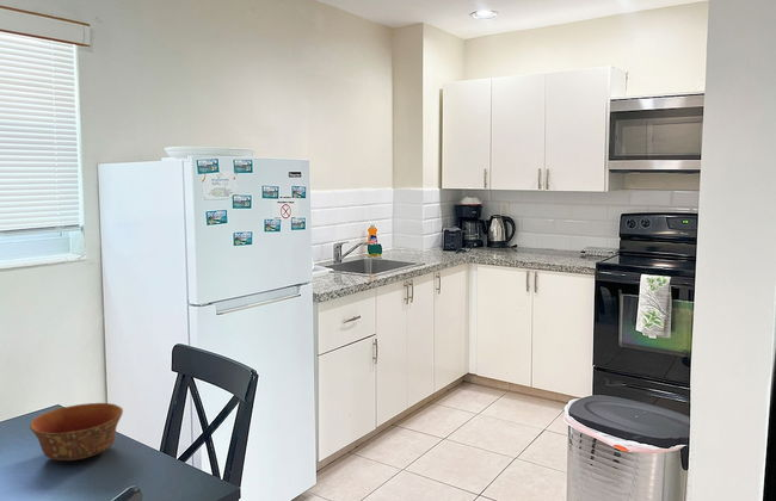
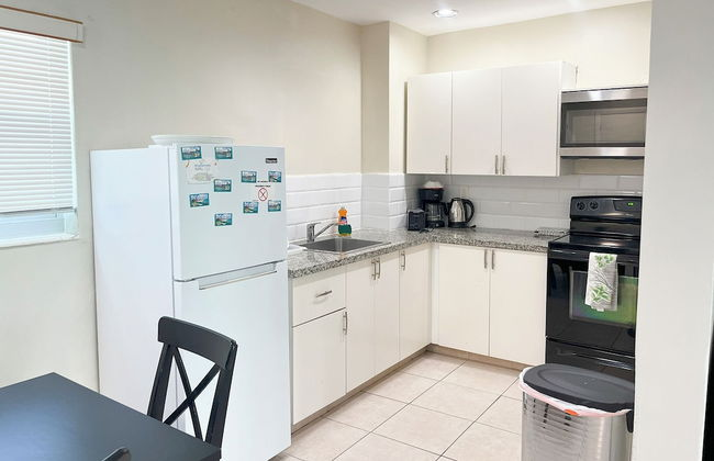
- bowl (78, 434)
